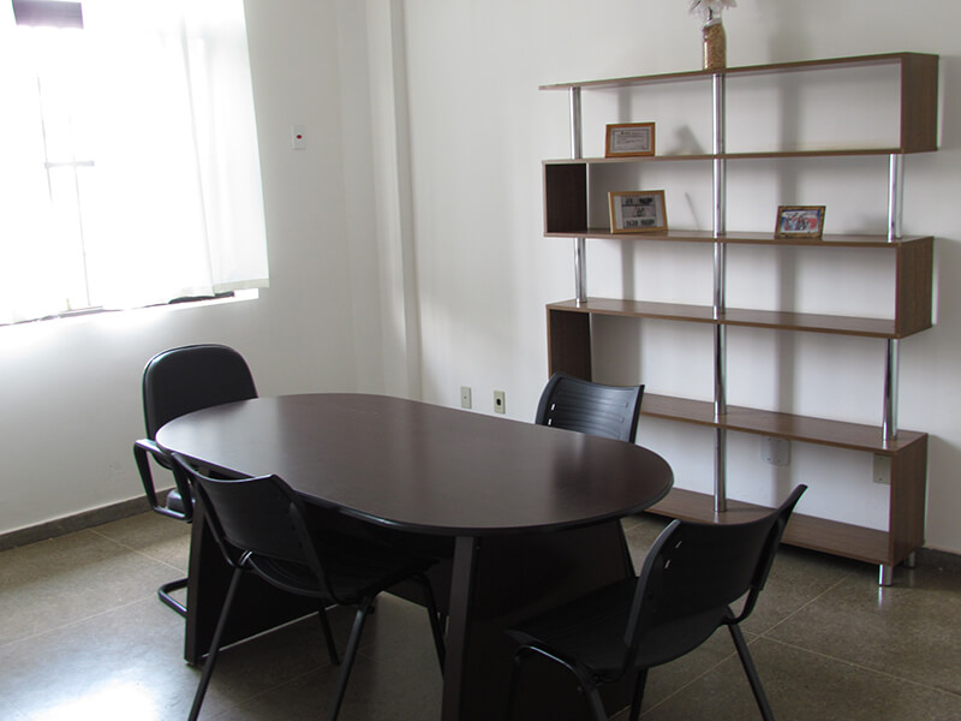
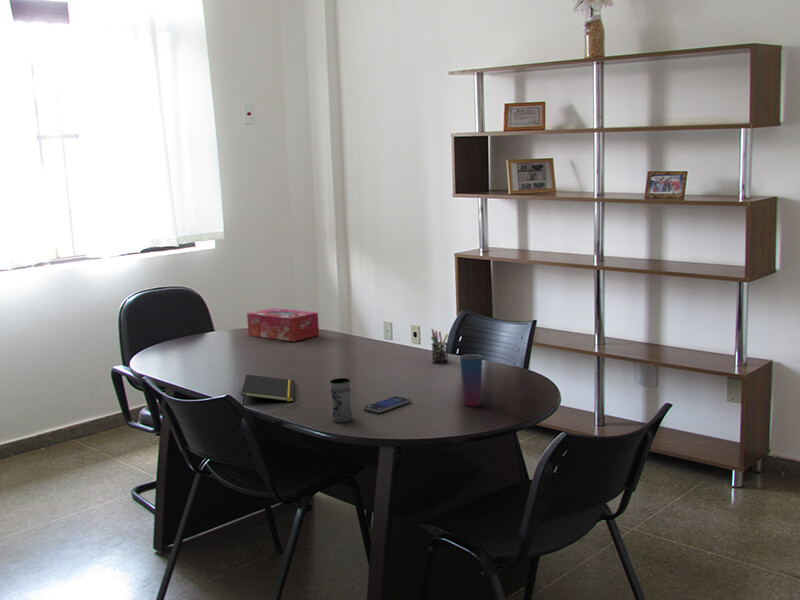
+ pen holder (437, 346)
+ smartphone (387, 404)
+ notepad (269, 387)
+ cup (471, 380)
+ tissue box (282, 324)
+ jar (341, 400)
